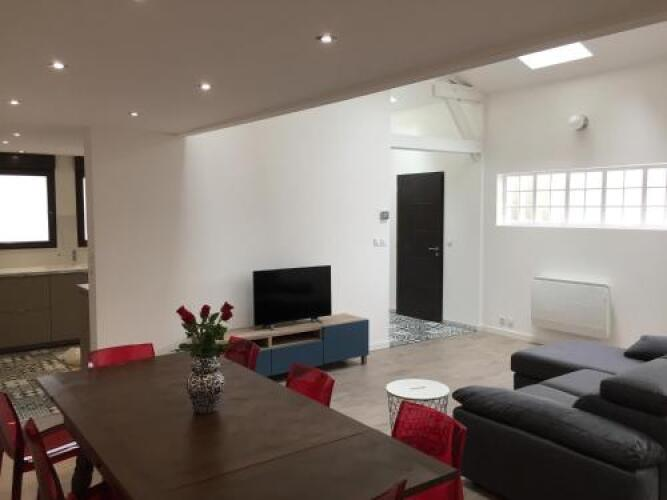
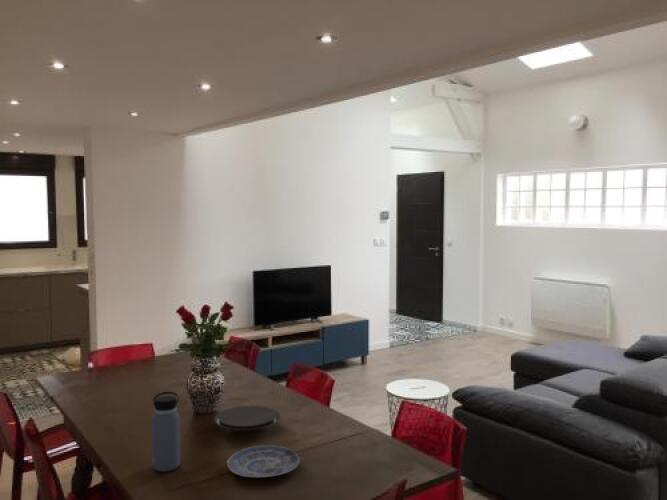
+ plate (263, 463)
+ plate (247, 421)
+ water bottle (165, 427)
